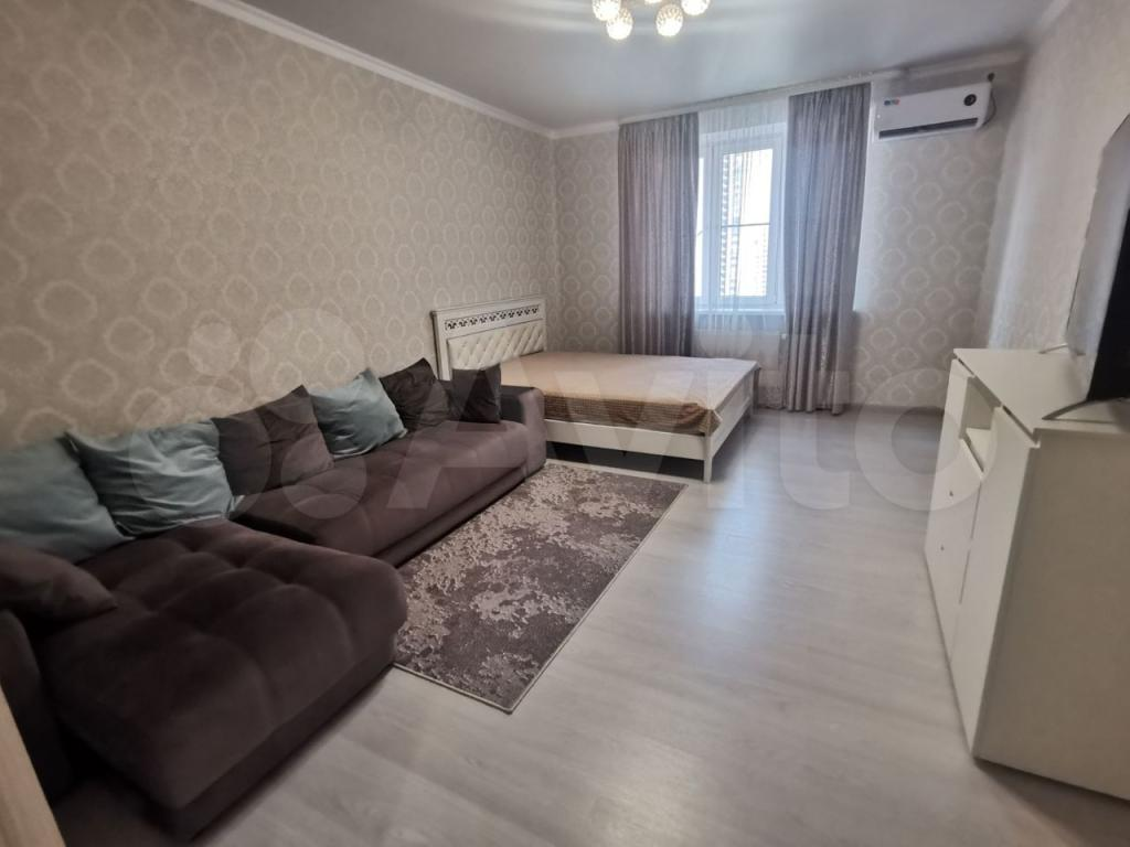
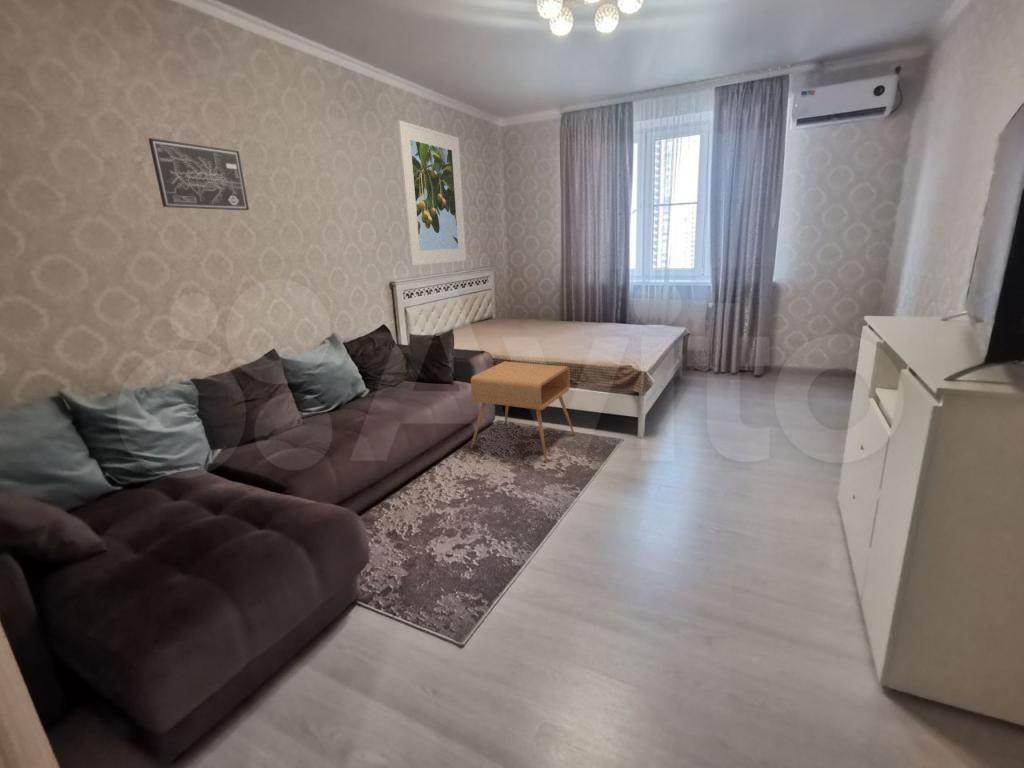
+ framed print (435, 198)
+ side table (522, 406)
+ wall art (203, 177)
